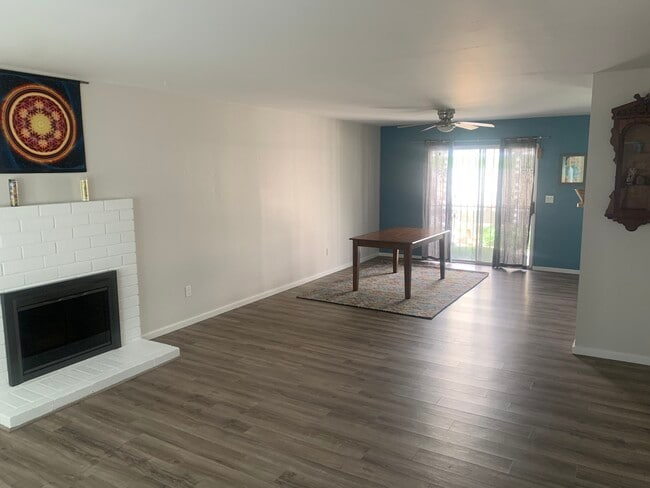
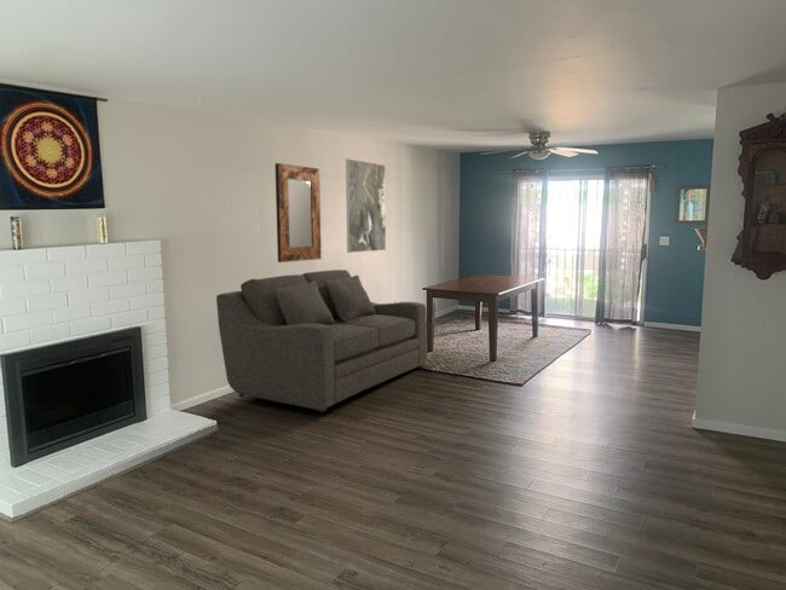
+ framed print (366, 207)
+ sofa (331, 328)
+ home mirror (299, 213)
